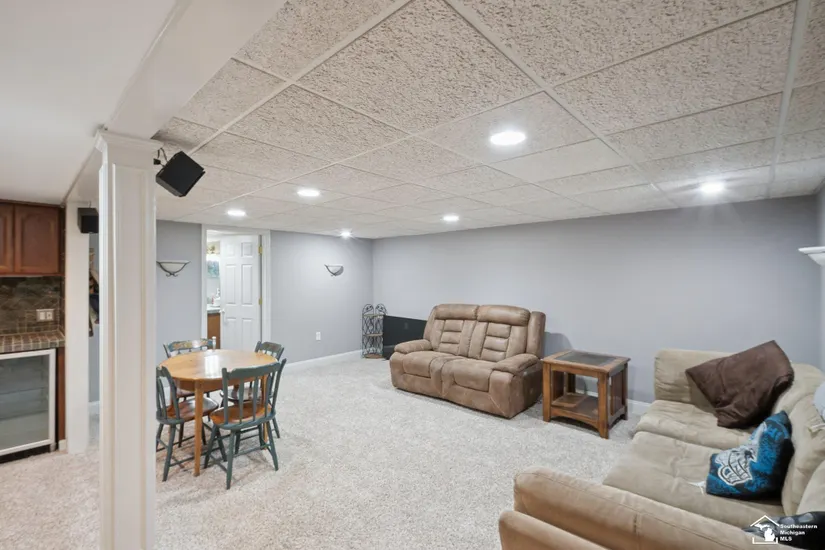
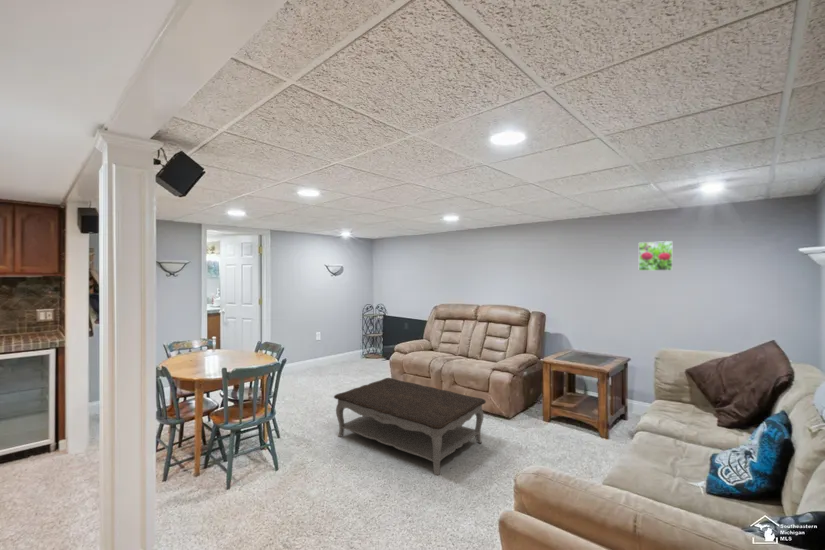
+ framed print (655, 256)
+ coffee table (408, 418)
